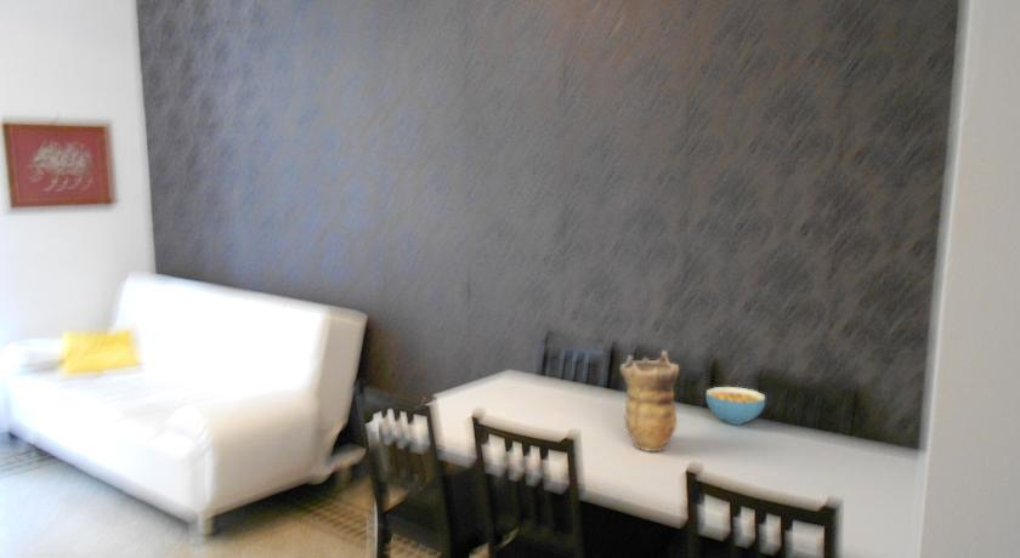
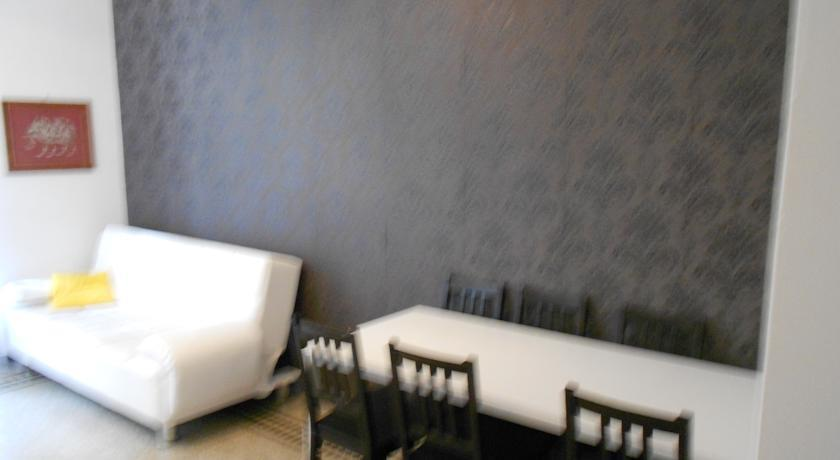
- vase (650, 399)
- cereal bowl (735, 408)
